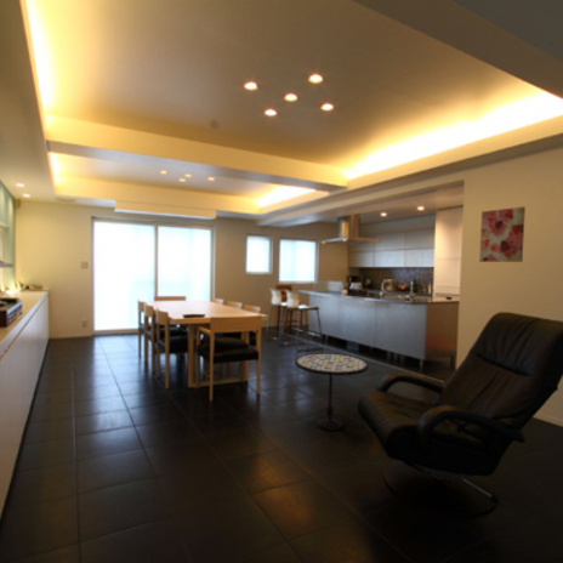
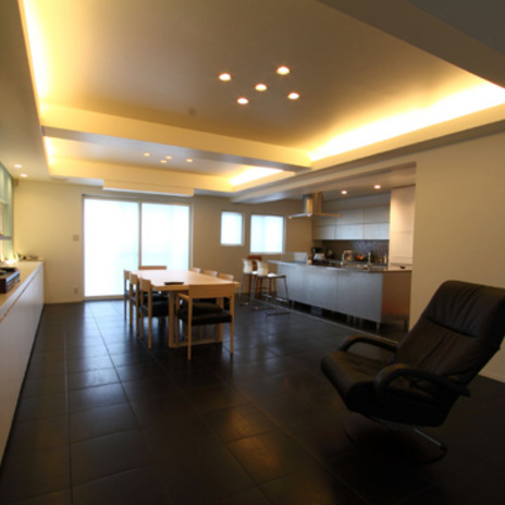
- wall art (501, 235)
- side table (330, 393)
